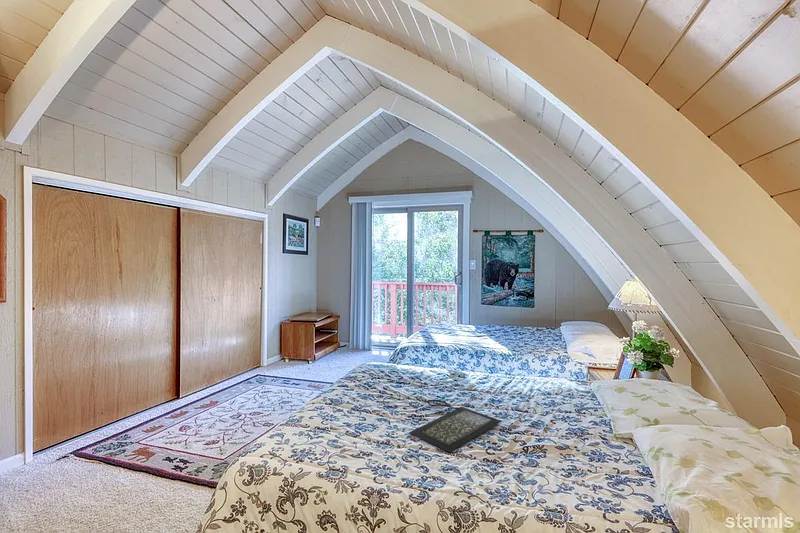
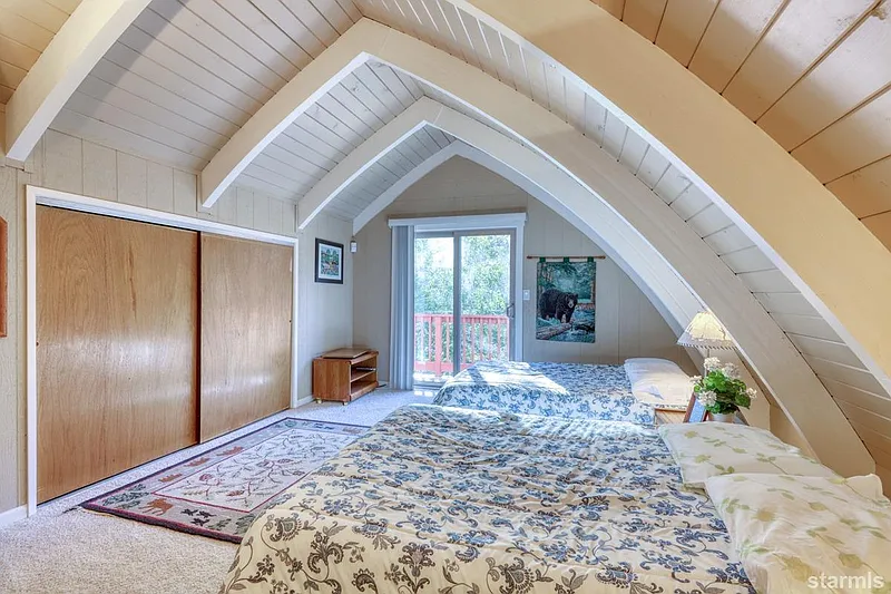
- clutch bag (457, 424)
